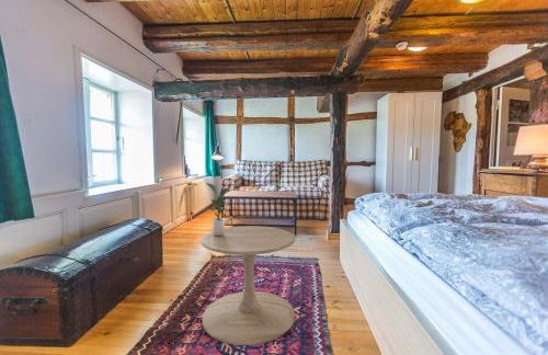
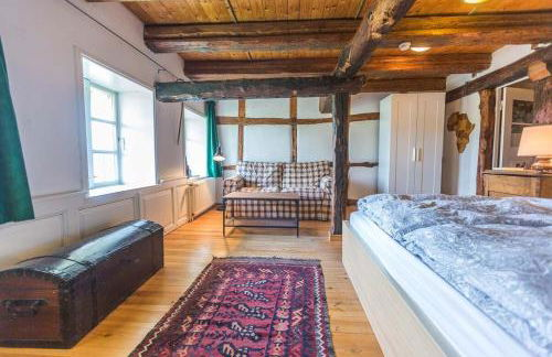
- potted plant (218, 207)
- side table (249, 276)
